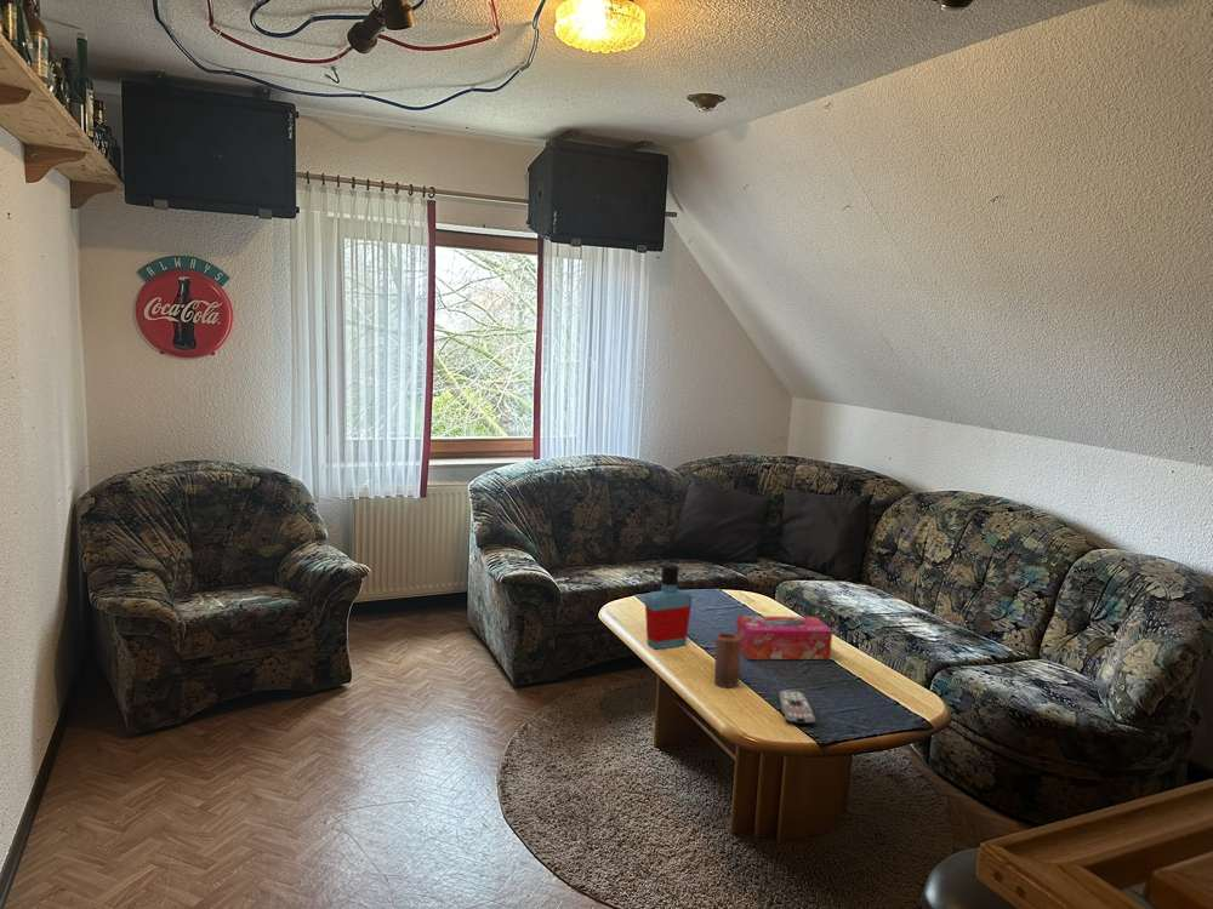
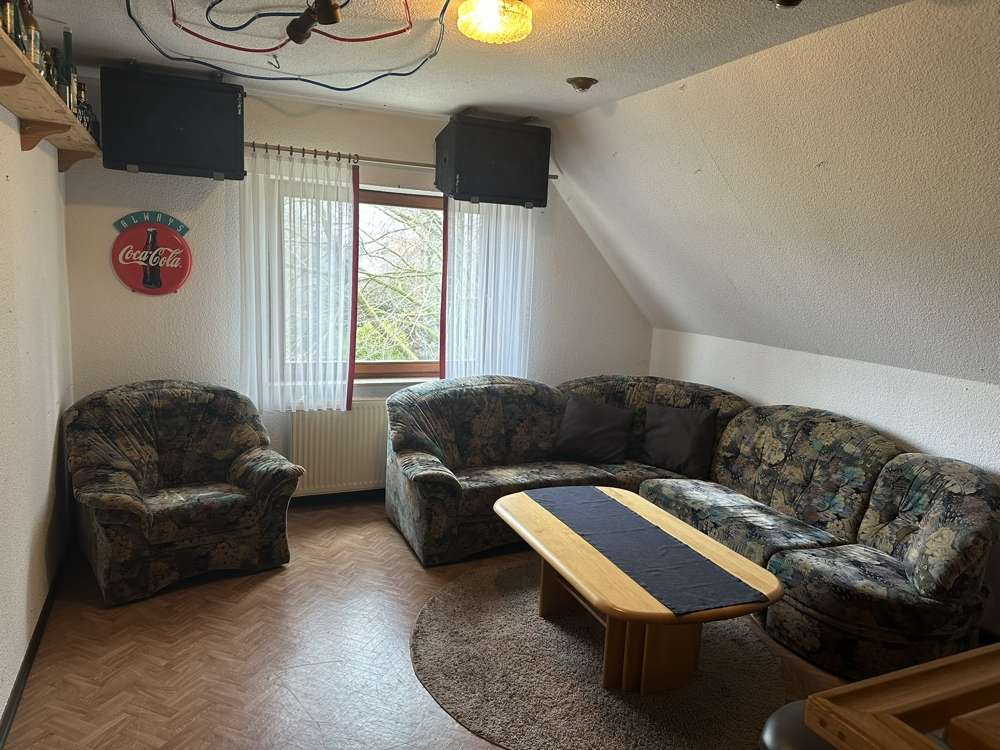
- remote control (795, 705)
- tissue box (782, 636)
- candle (727, 659)
- bottle (668, 605)
